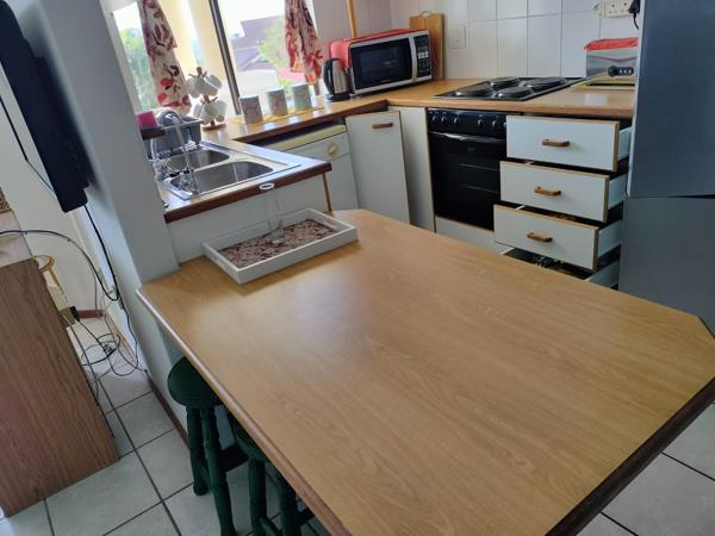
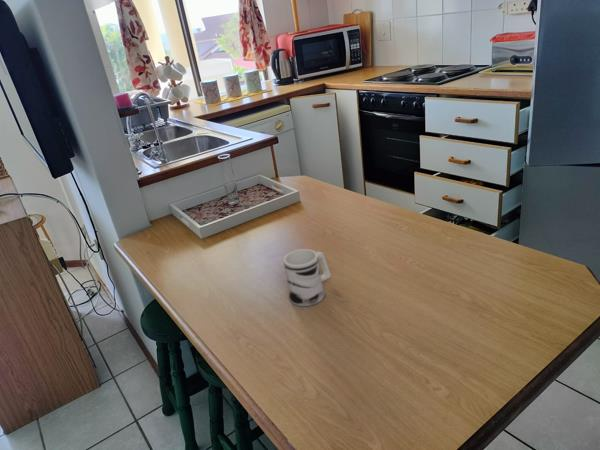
+ mug (309, 273)
